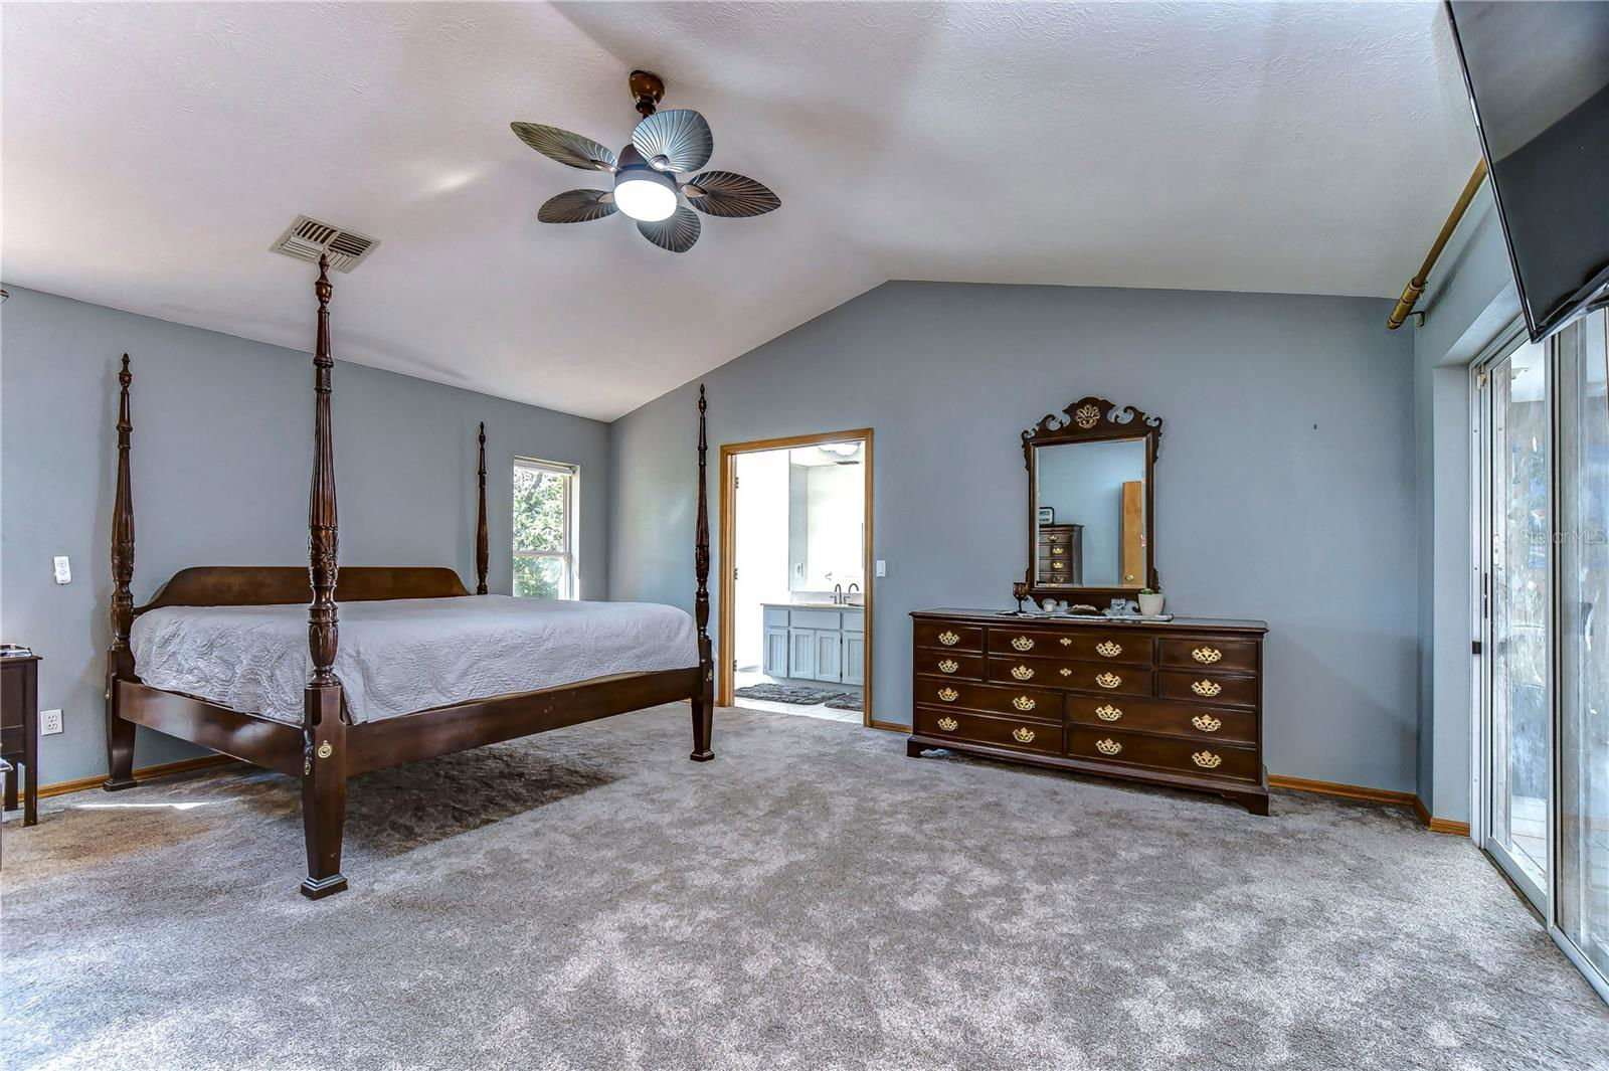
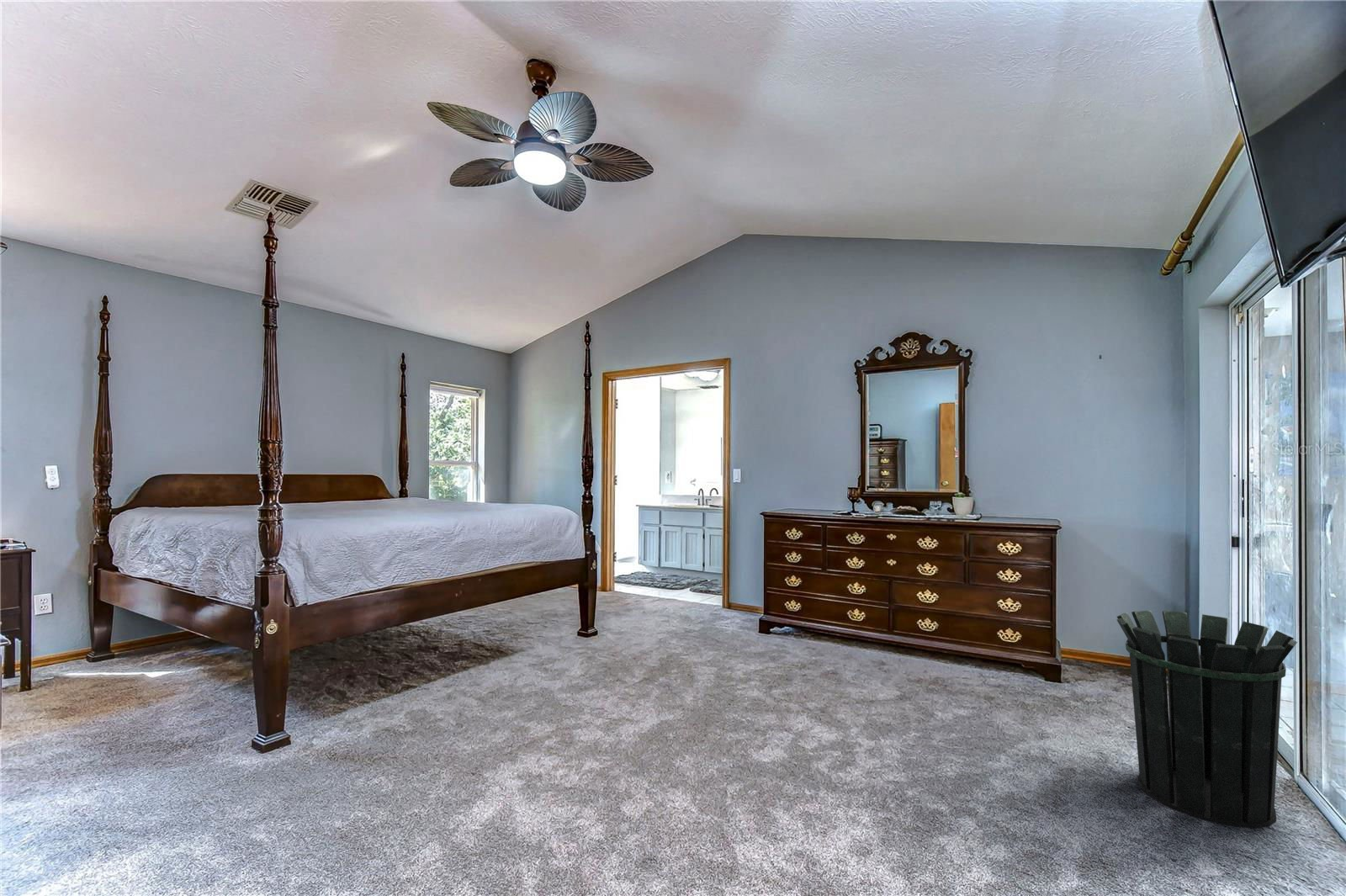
+ waste bin (1201, 711)
